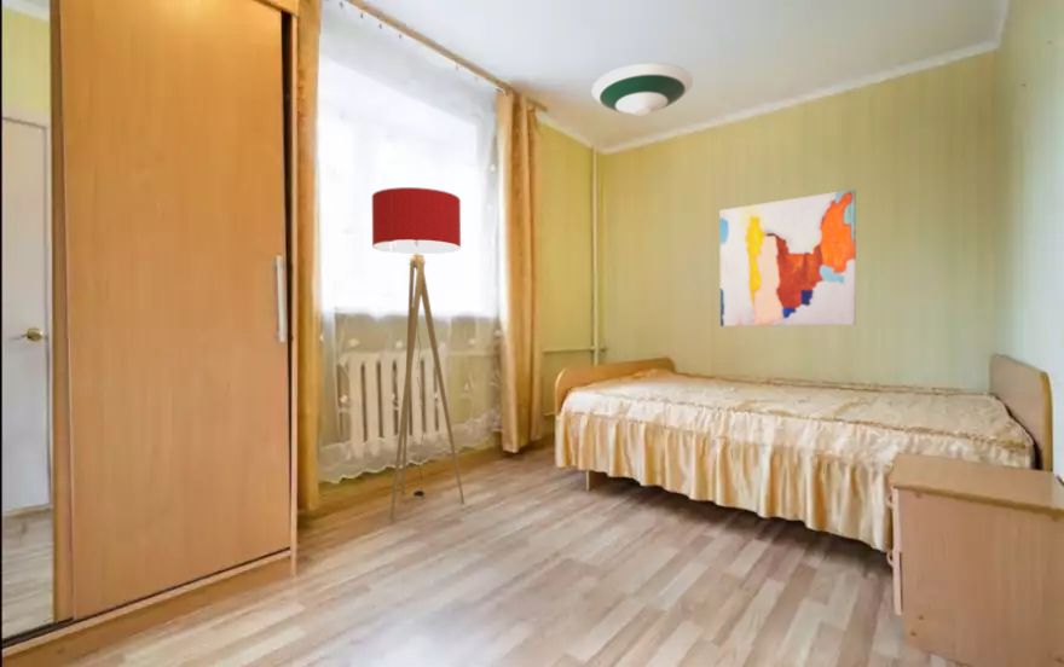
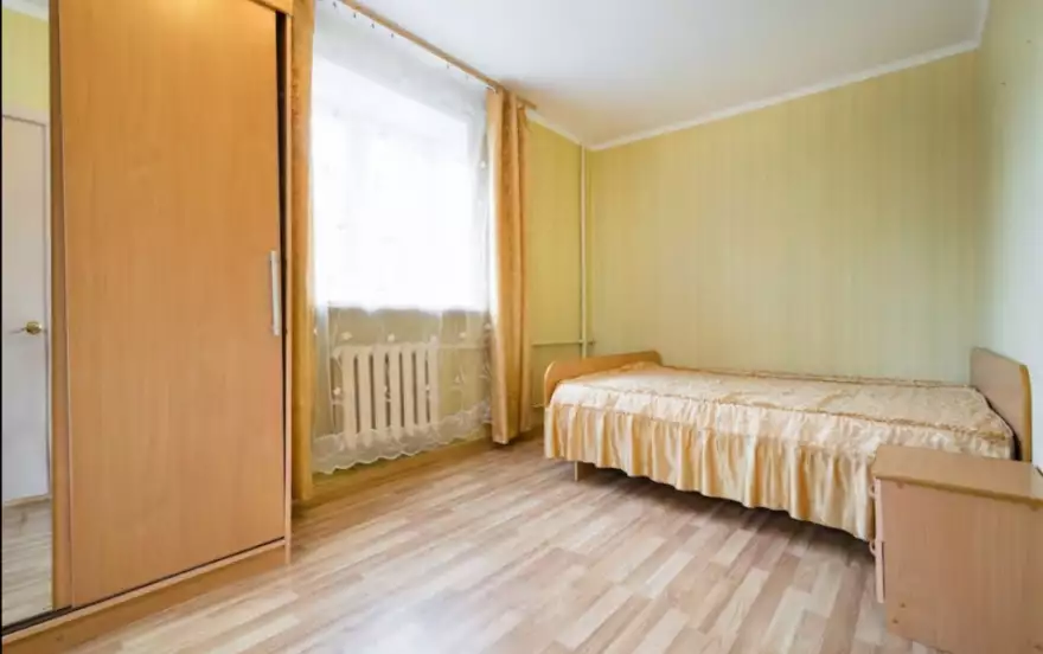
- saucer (641, 99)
- floor lamp (418, 354)
- wall art (782, 262)
